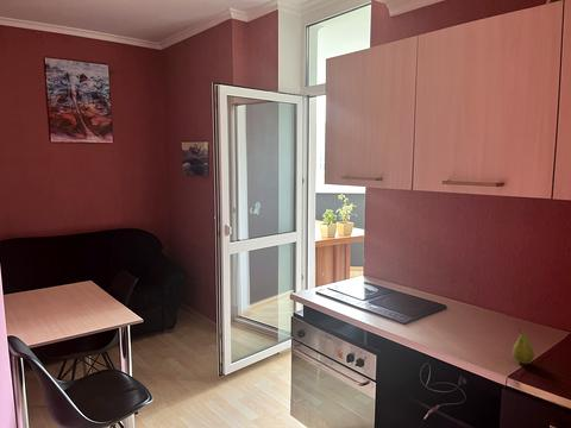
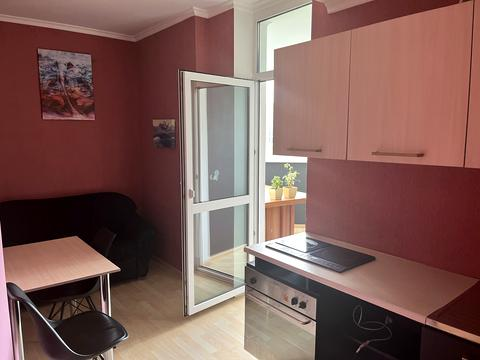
- fruit (523, 345)
